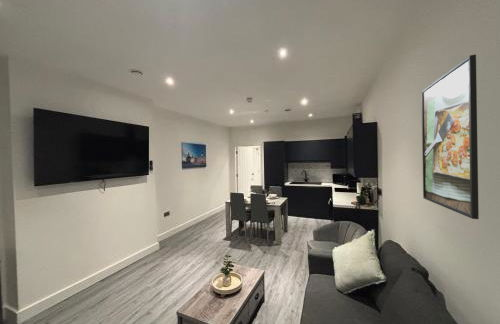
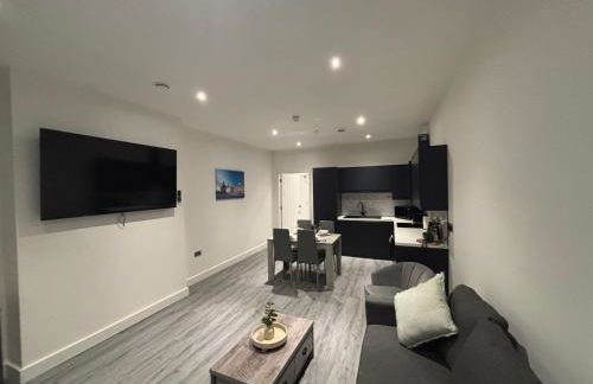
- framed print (443, 141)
